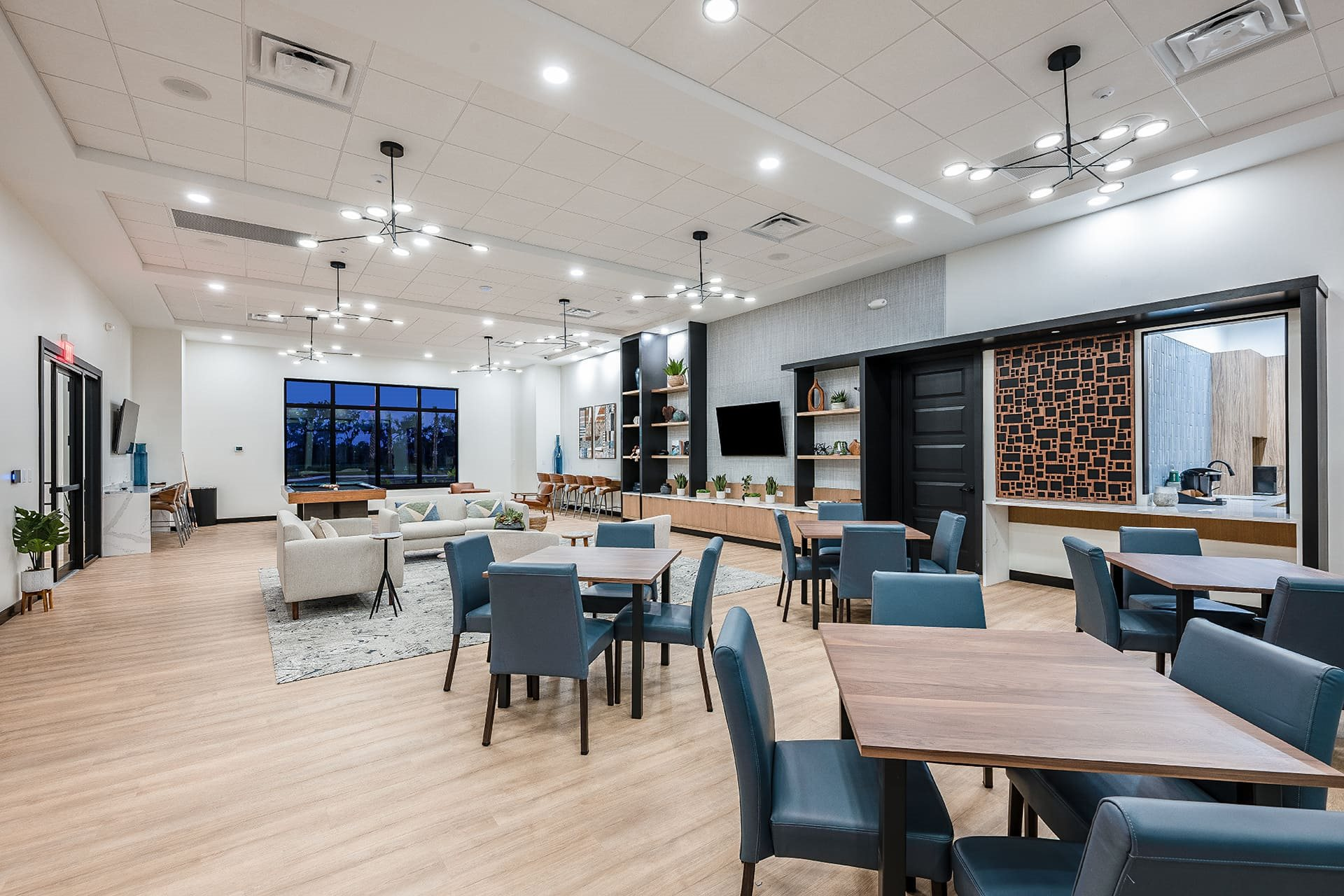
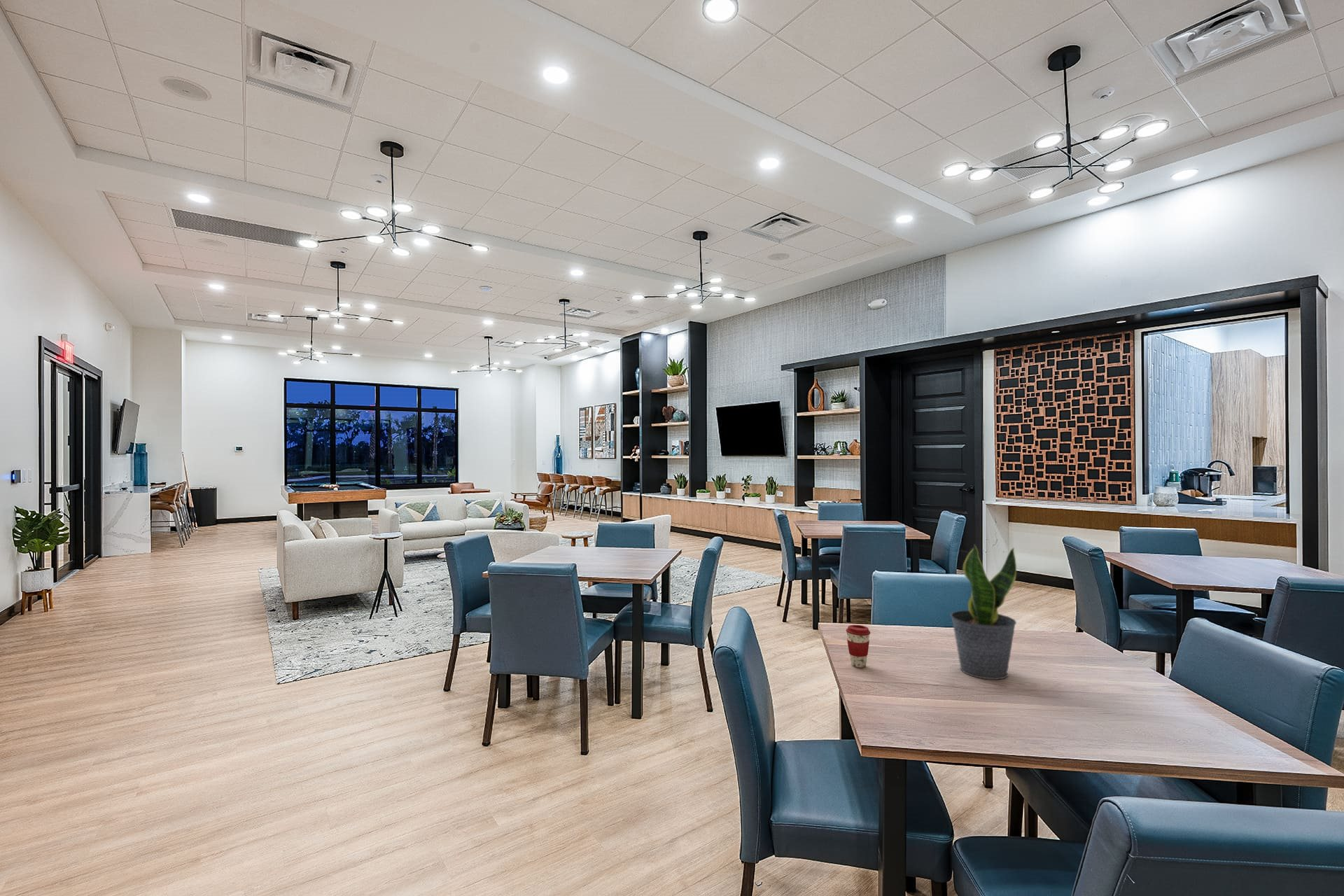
+ potted plant (982, 606)
+ coffee cup (858, 646)
